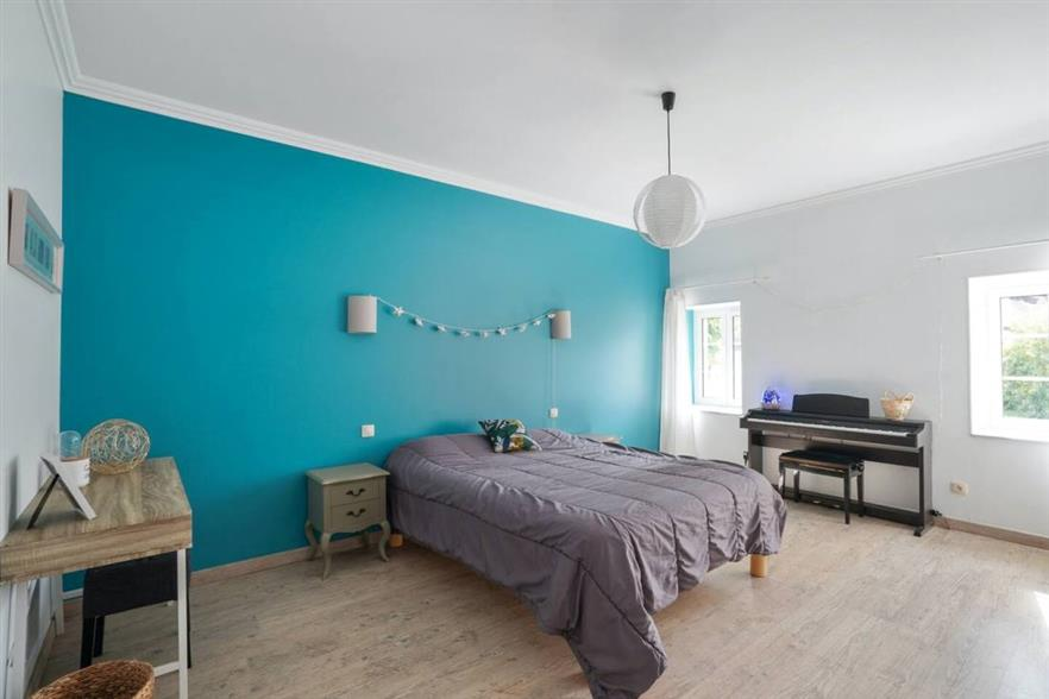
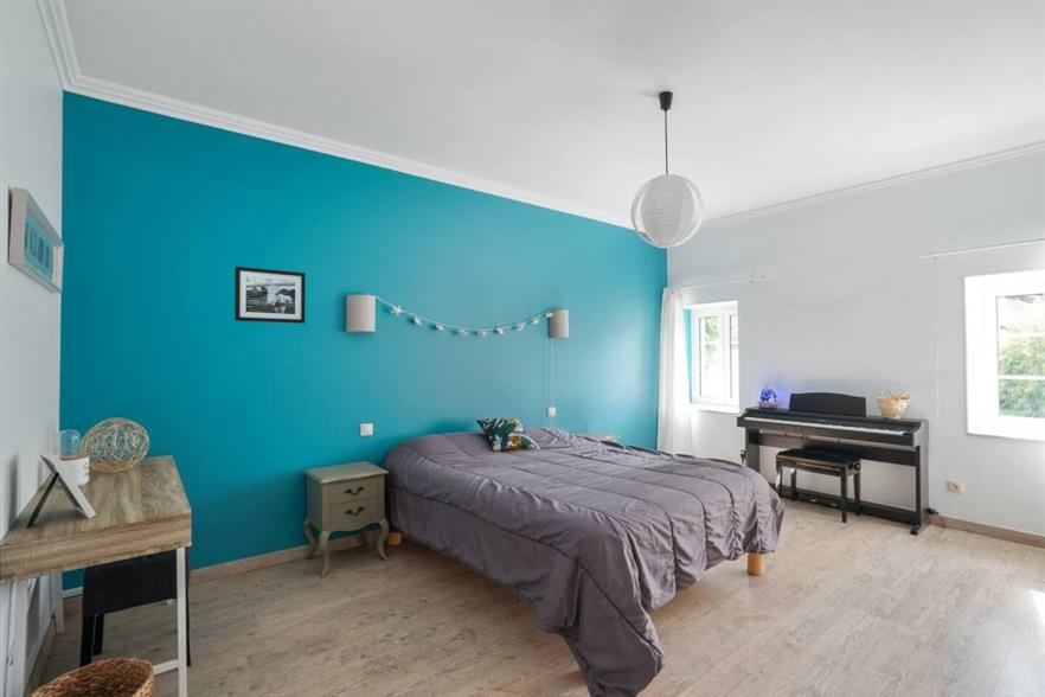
+ picture frame (270, 295)
